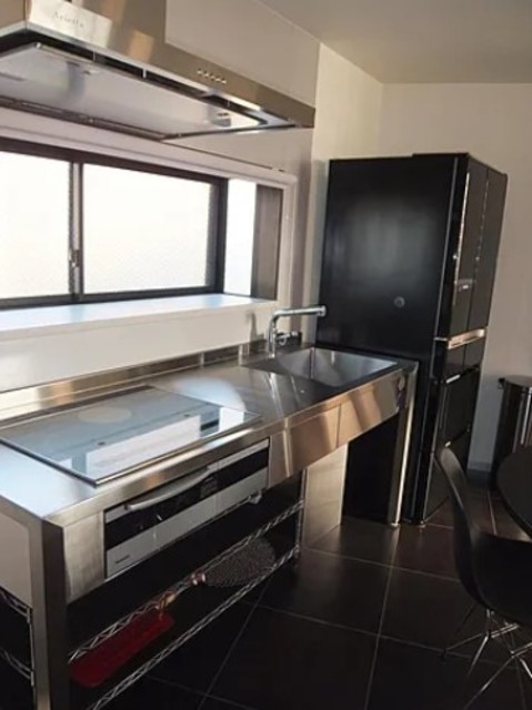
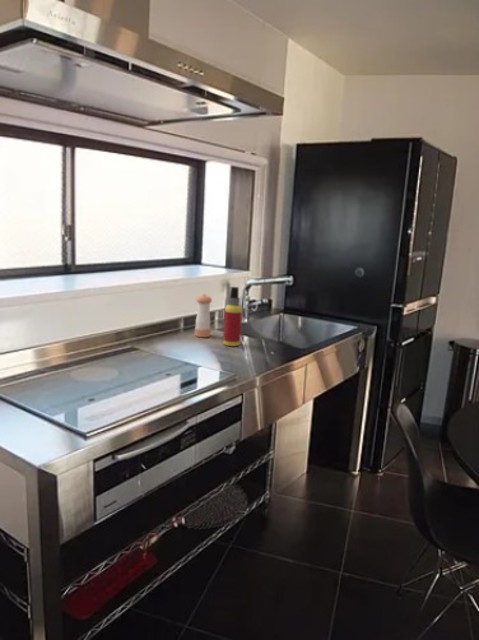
+ pepper shaker (203, 314)
+ spray bottle (233, 316)
